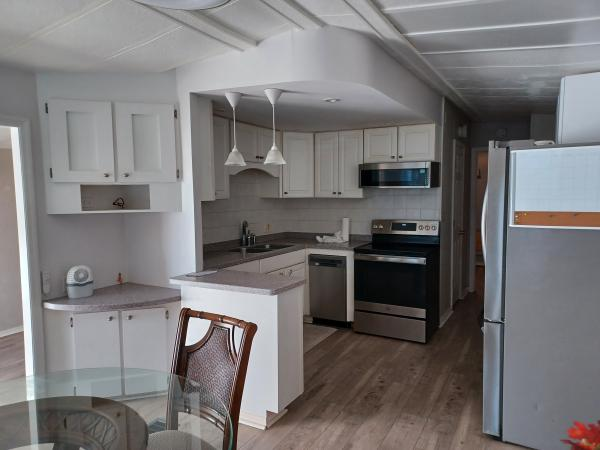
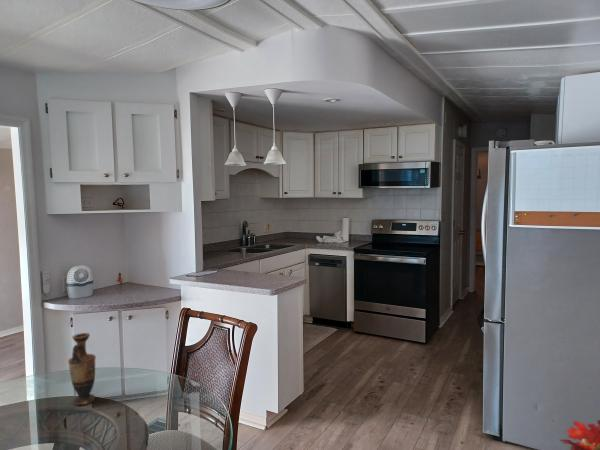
+ vase (82, 368)
